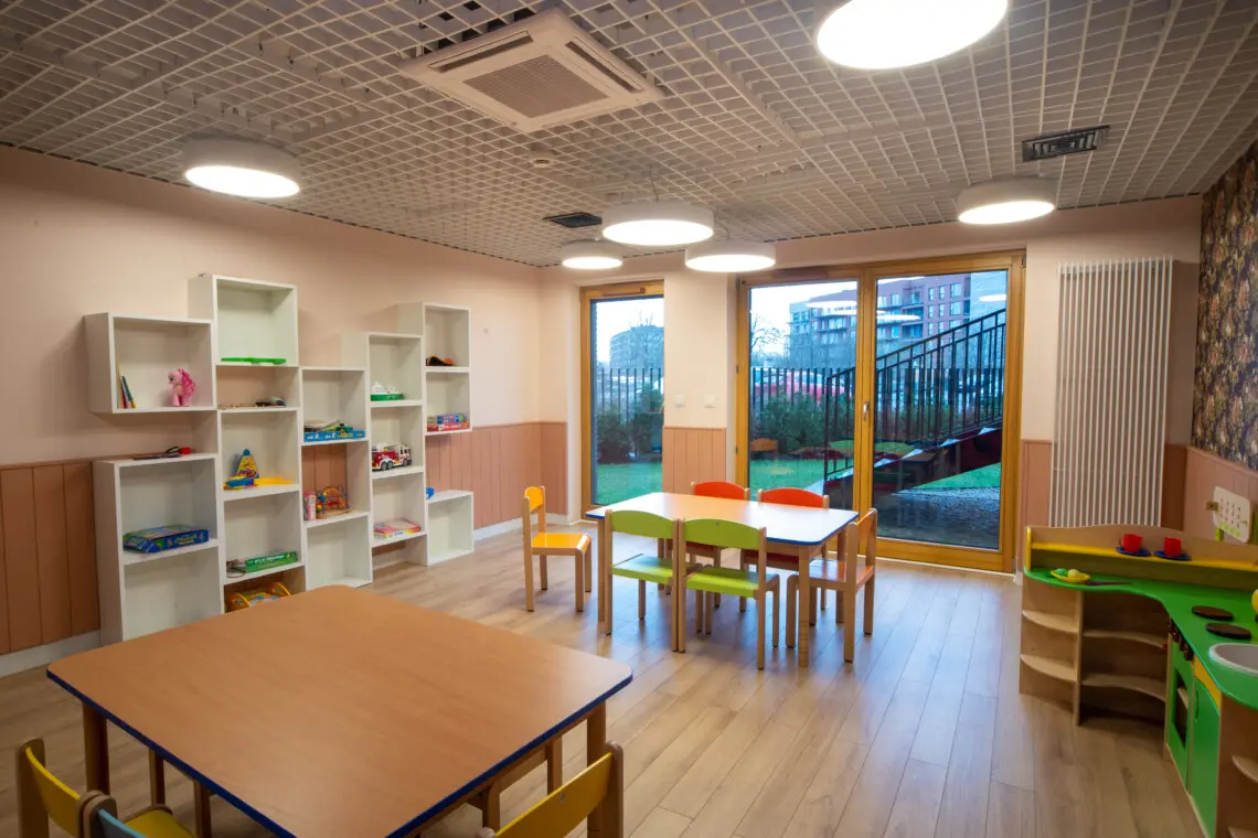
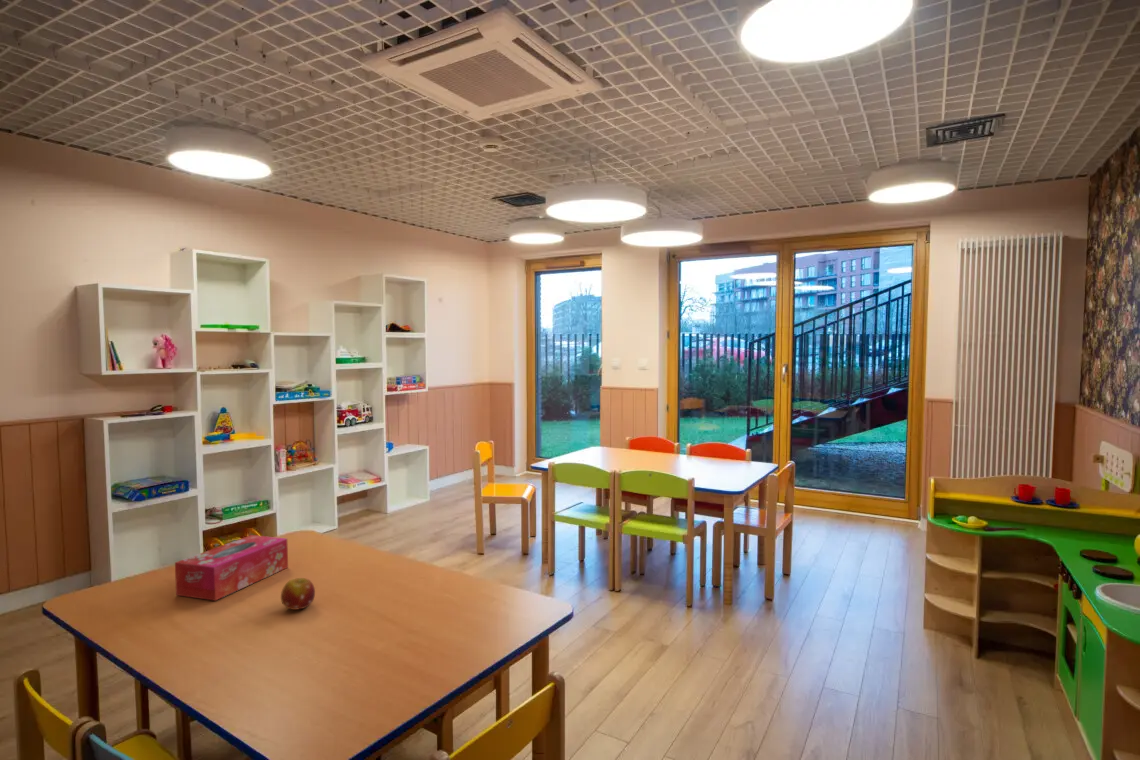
+ tissue box (234, 565)
+ fruit (298, 593)
